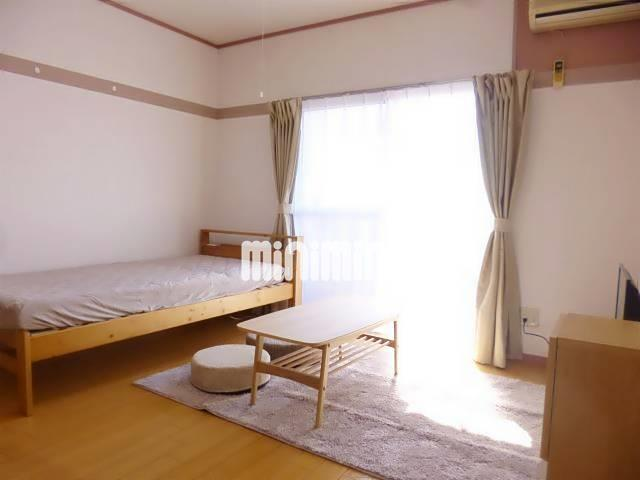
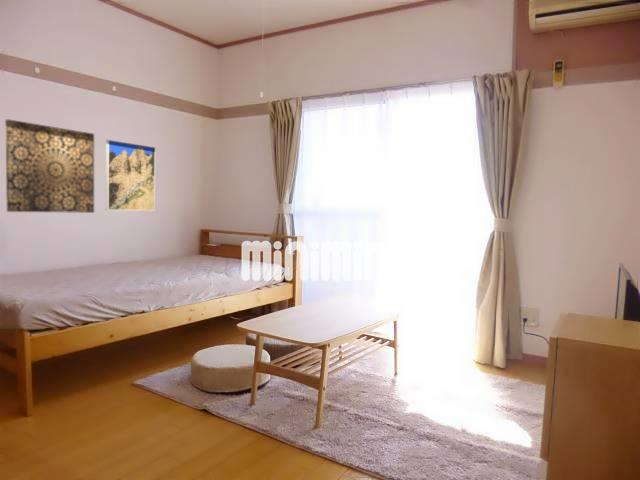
+ wall art (53, 170)
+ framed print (131, 177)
